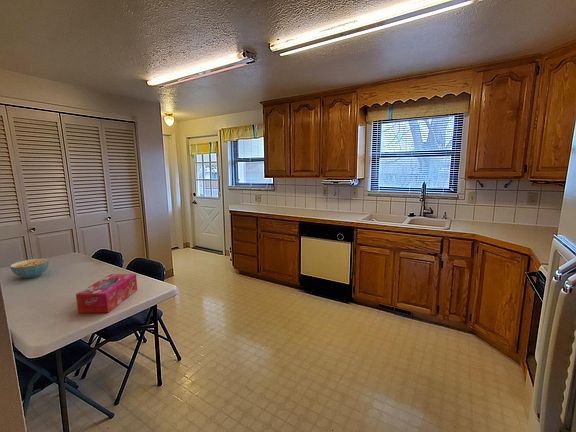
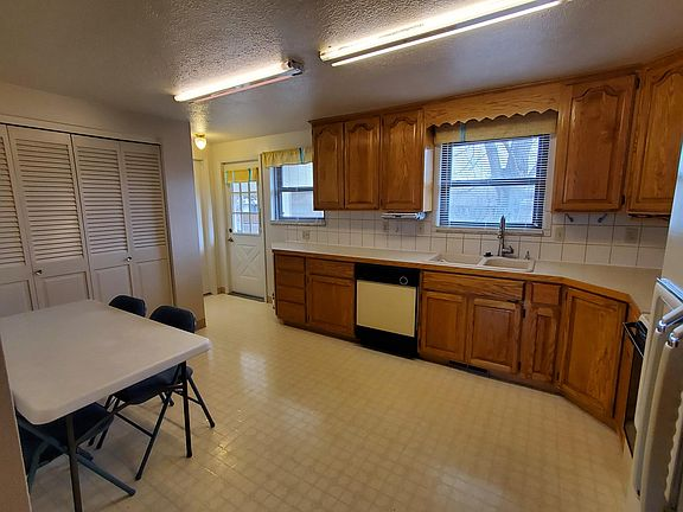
- cereal bowl (31, 269)
- tissue box (109, 291)
